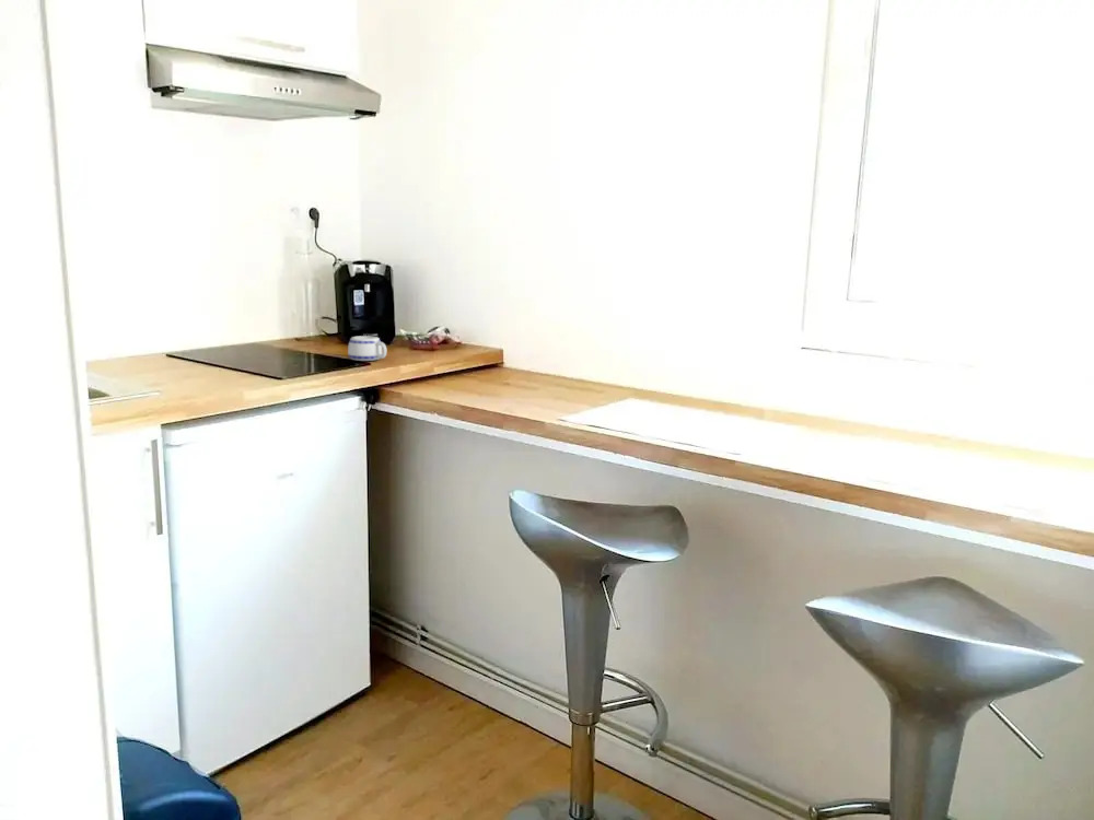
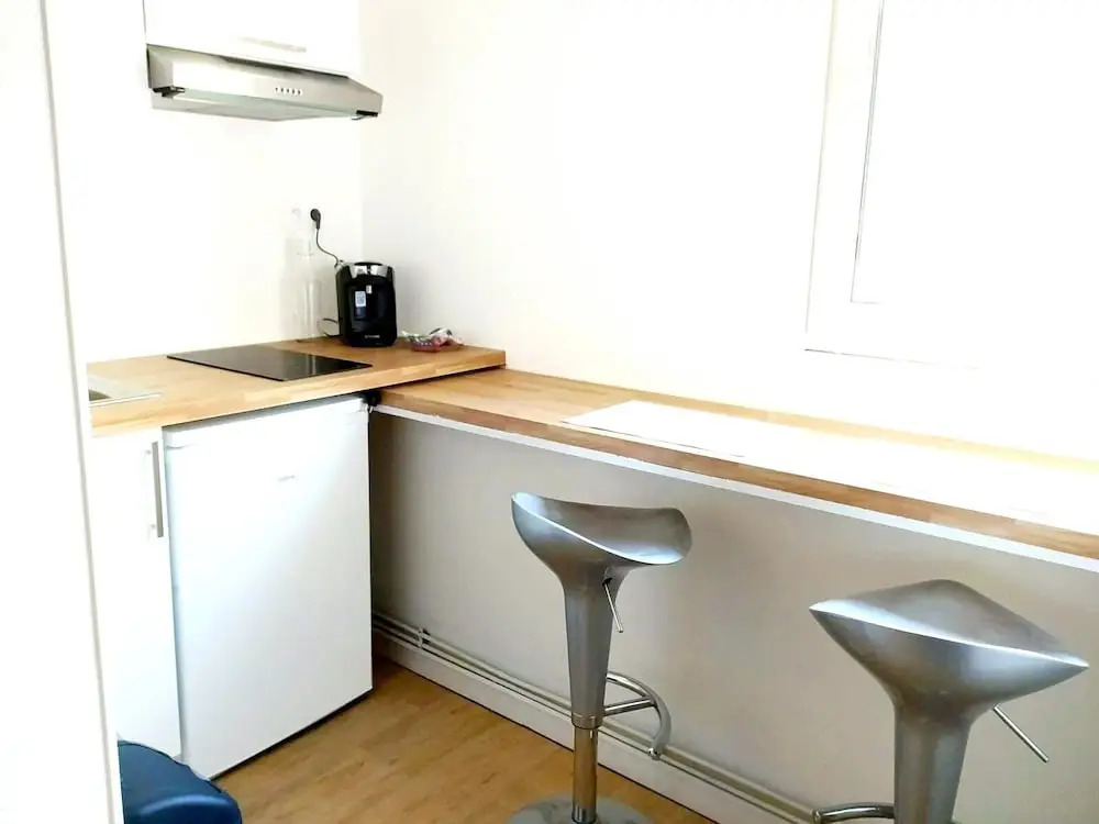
- mug (369, 348)
